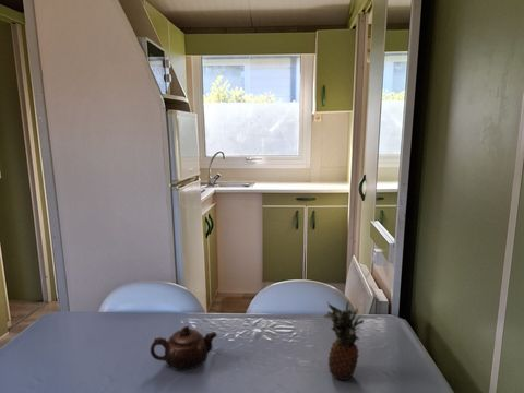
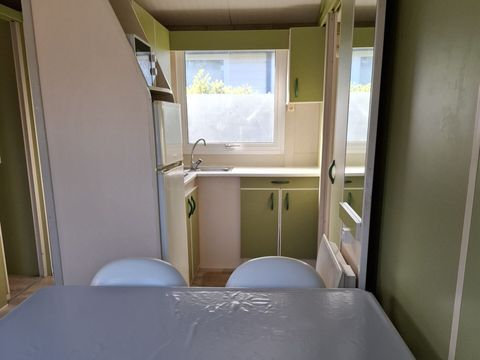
- teapot (183, 343)
- fruit (340, 337)
